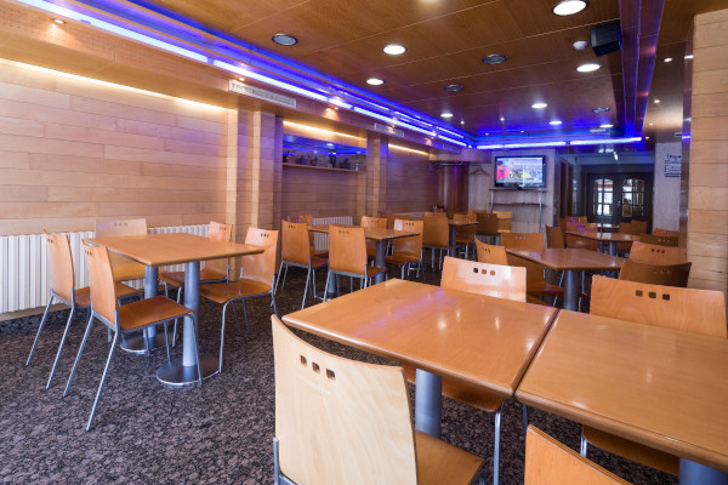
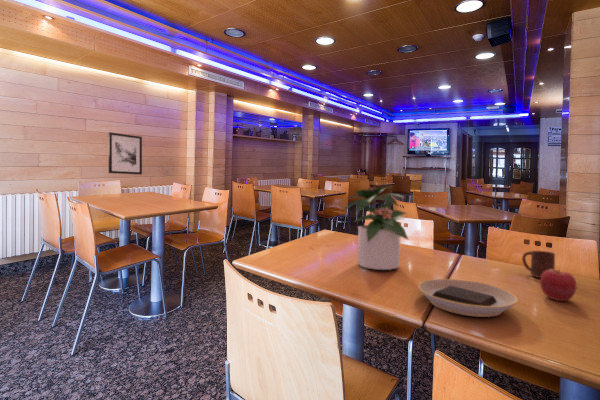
+ wall art (125, 154)
+ potted plant (374, 224)
+ cup (539, 264)
+ plate (464, 297)
+ apple (558, 284)
